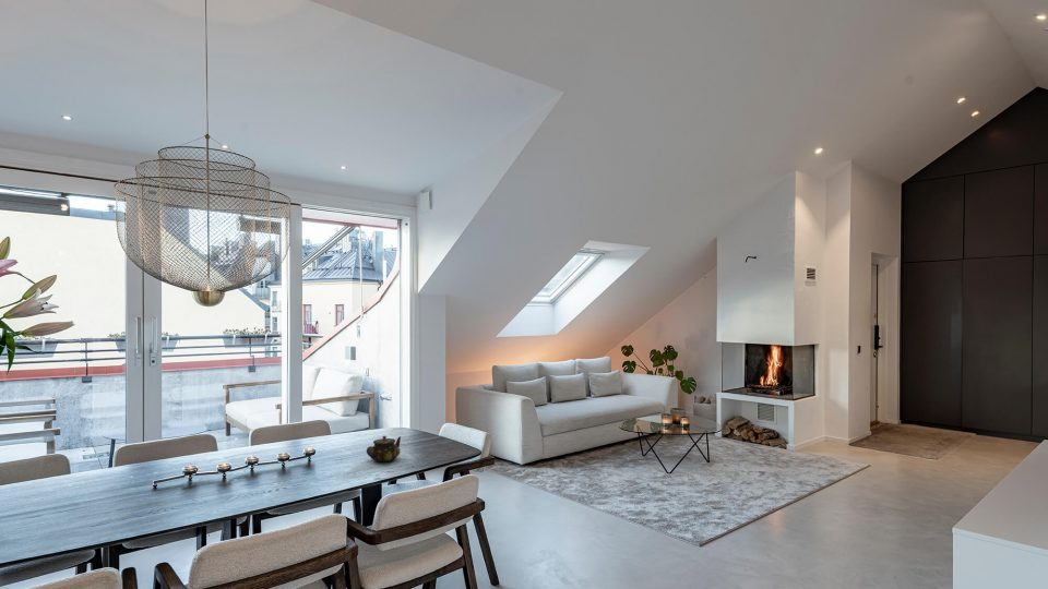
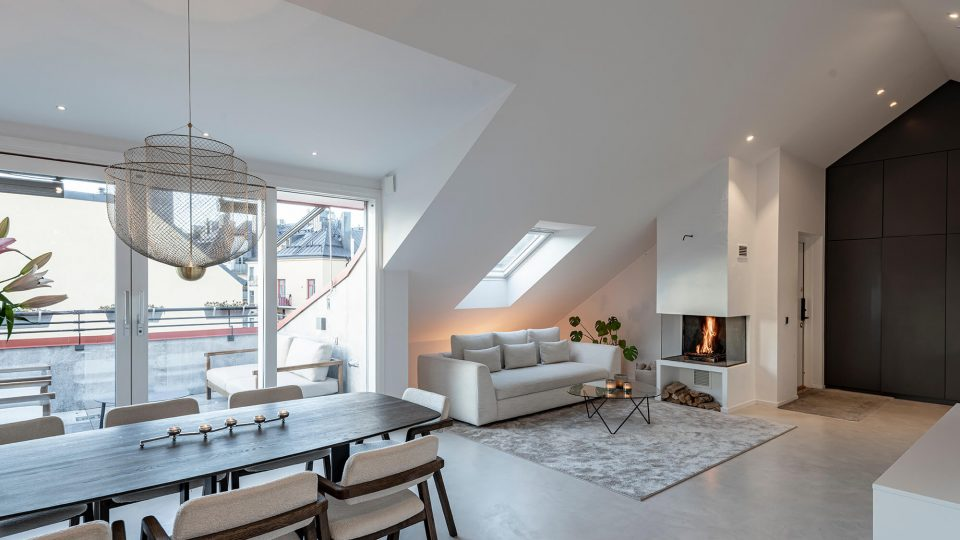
- teapot (384, 447)
